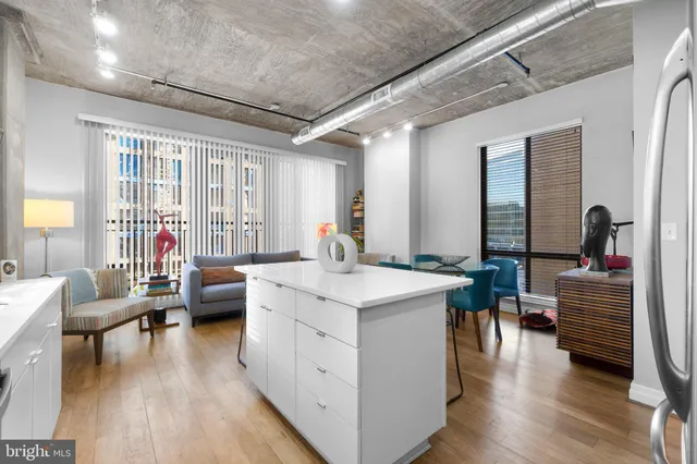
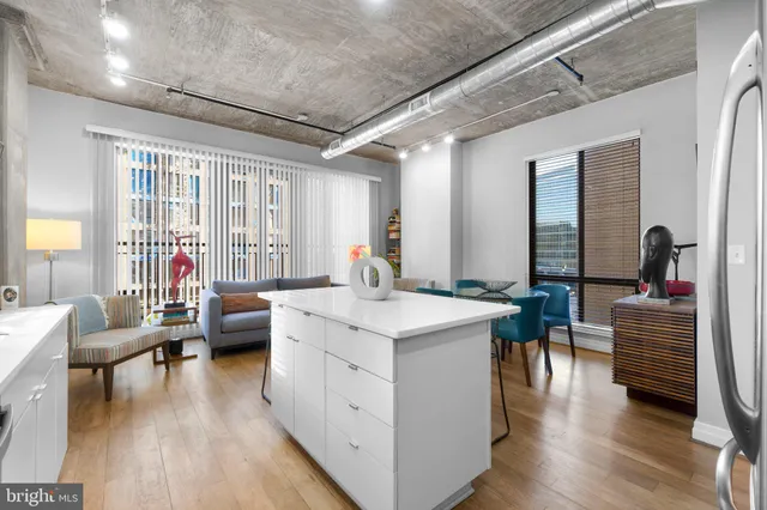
- bag (543, 316)
